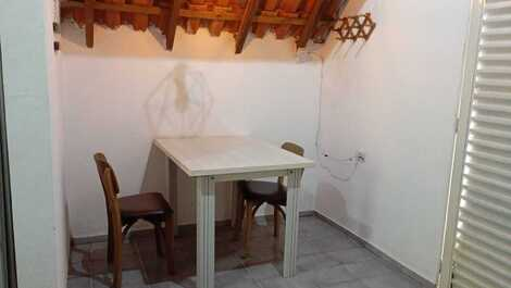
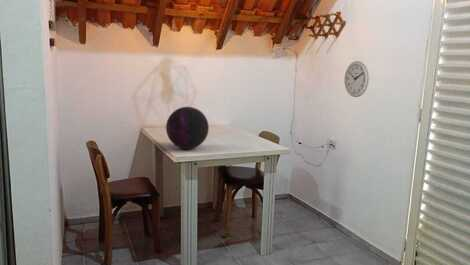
+ decorative orb (187, 127)
+ wall clock (355, 79)
